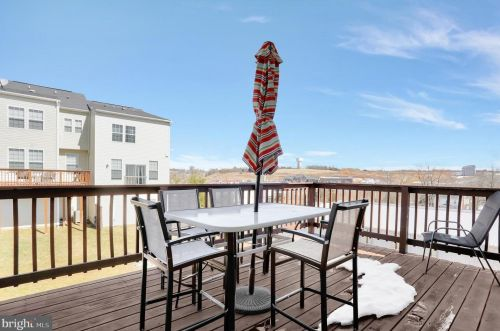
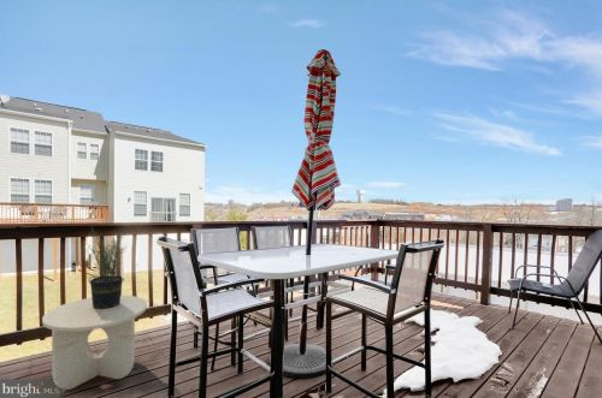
+ side table (88, 343)
+ potted plant (106, 267)
